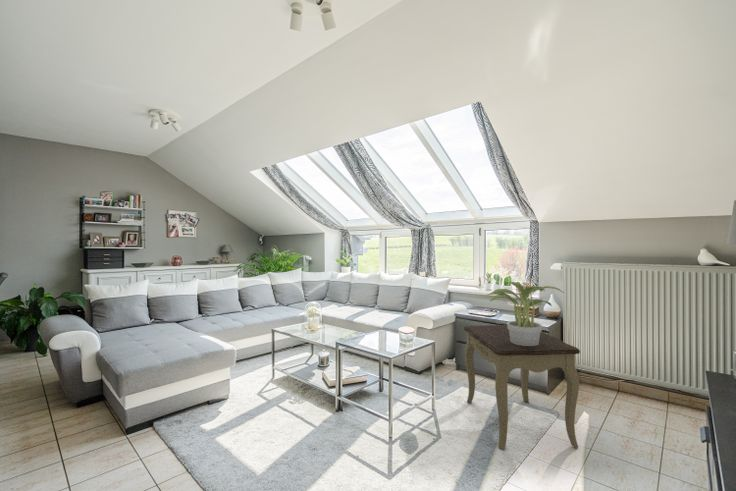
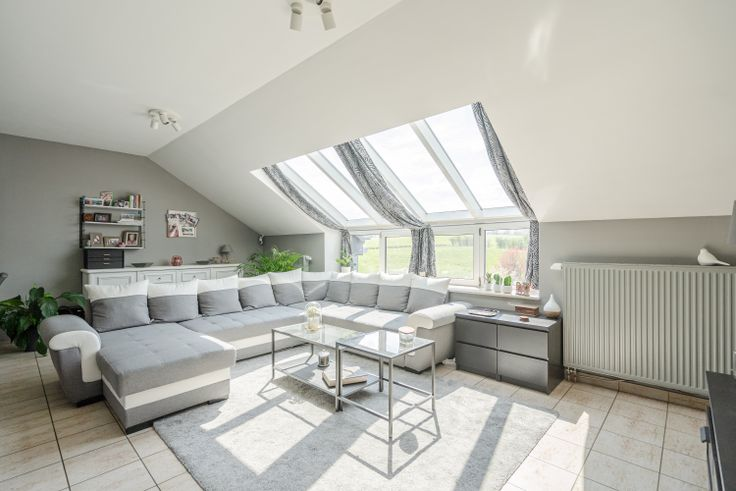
- side table (521, 378)
- potted plant (523, 312)
